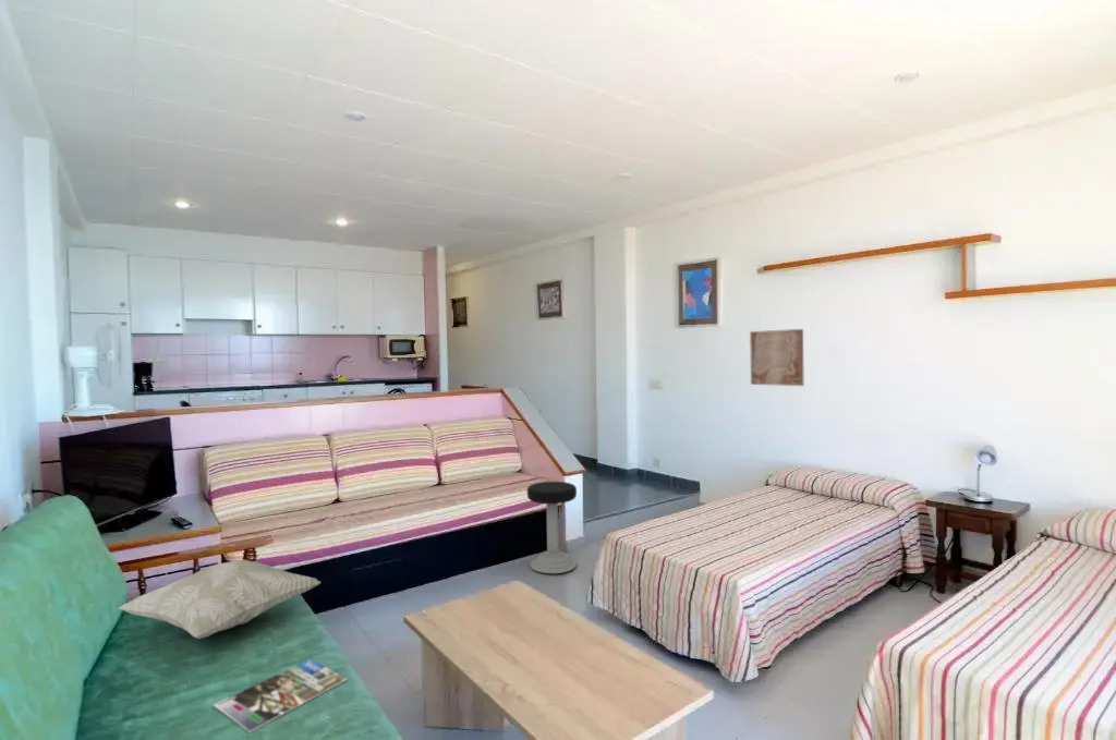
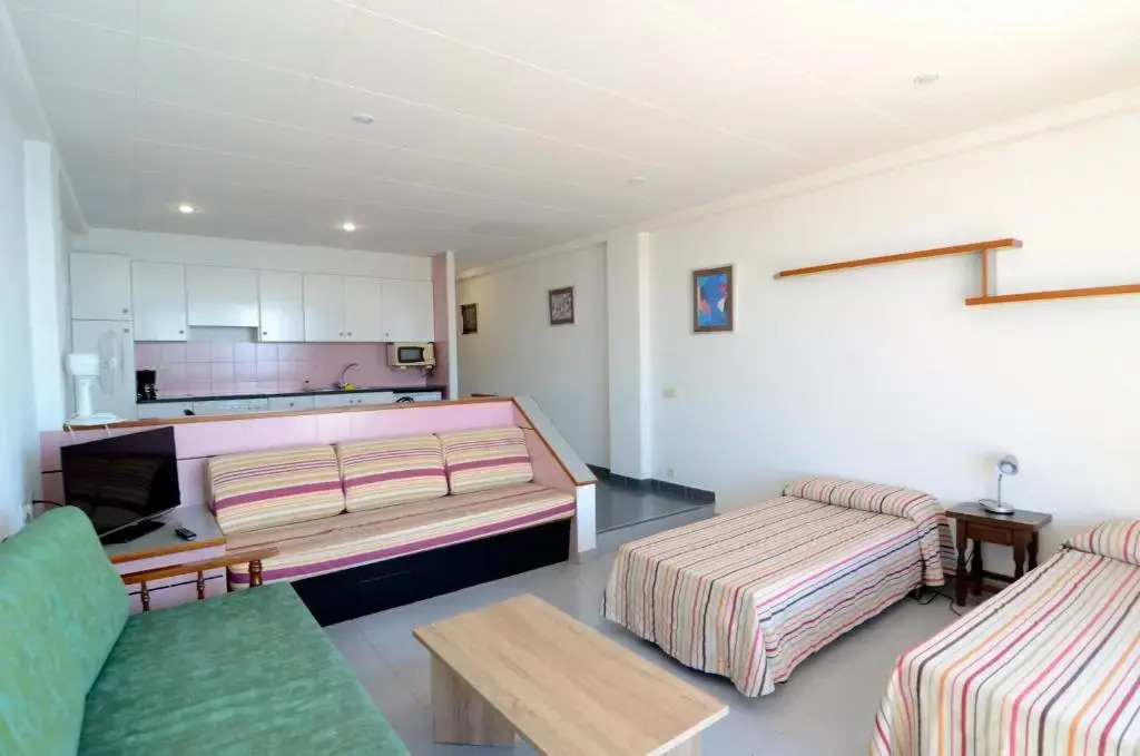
- decorative pillow (223, 594)
- stool (551, 525)
- magazine (282, 691)
- wall art (776, 357)
